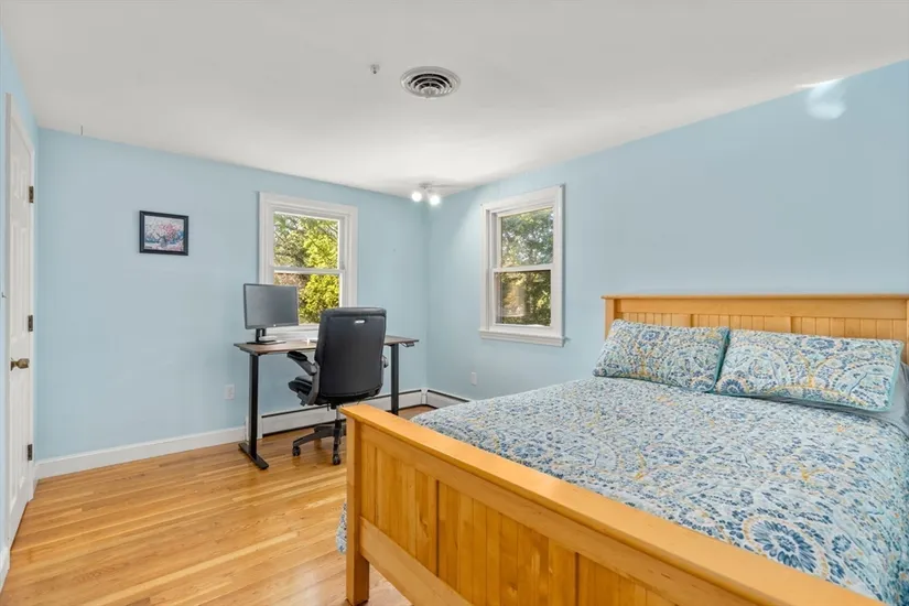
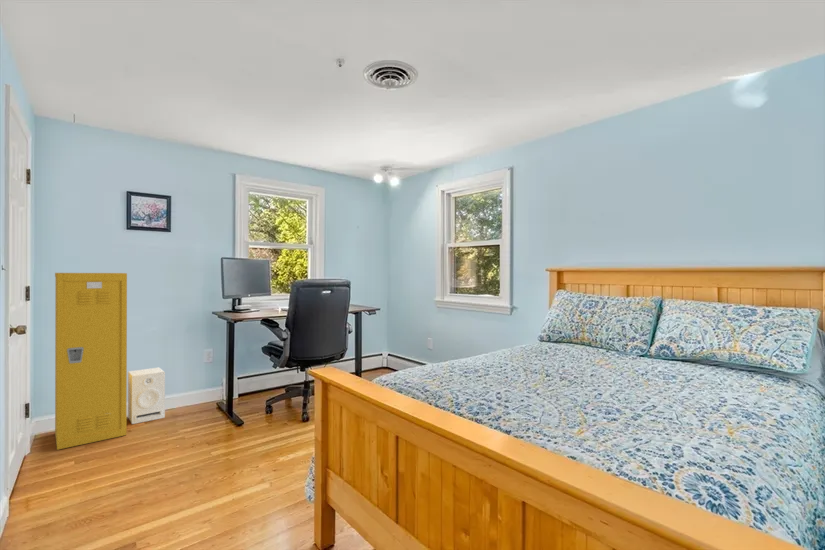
+ stereo (146, 394)
+ locker (90, 353)
